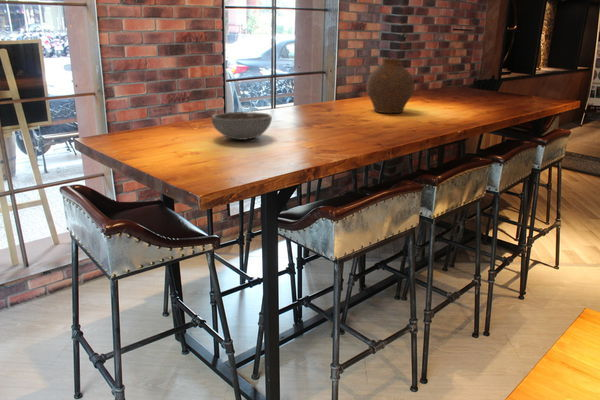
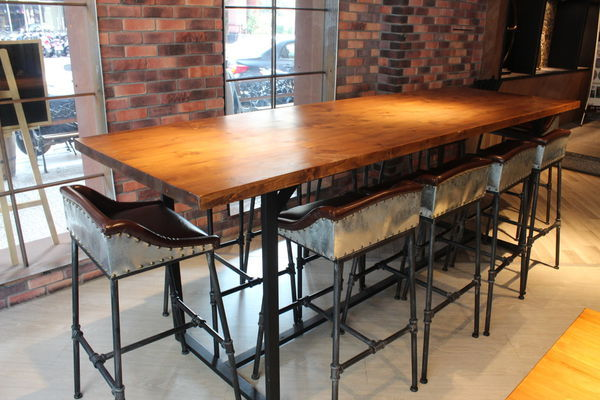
- bowl (242, 126)
- vase (390, 85)
